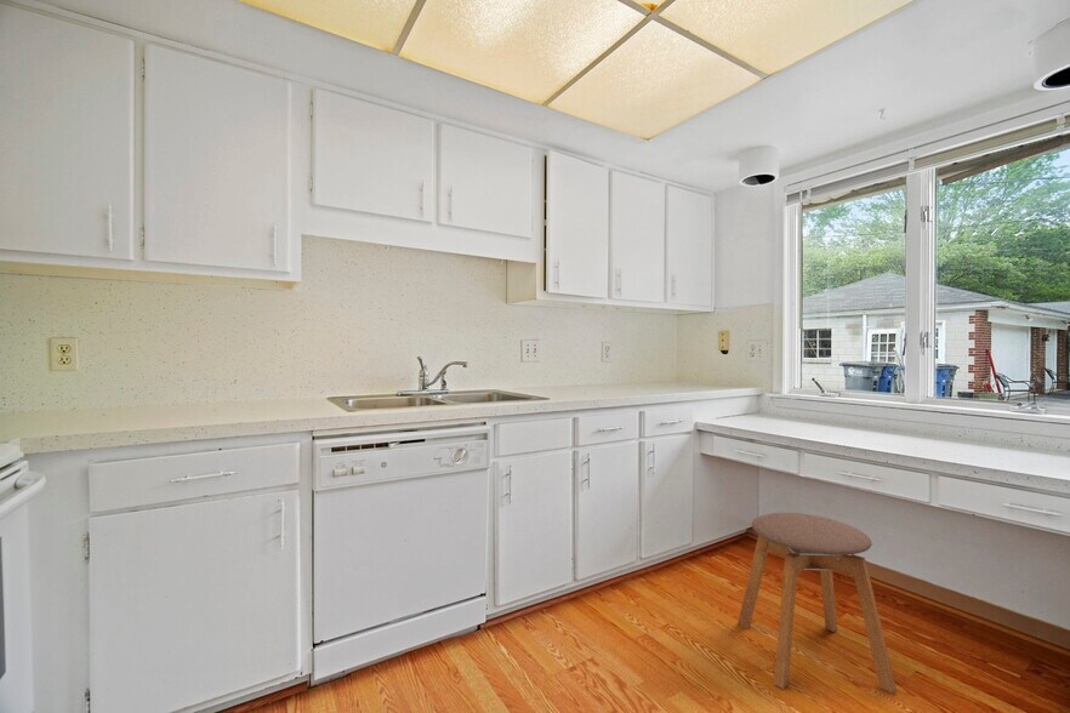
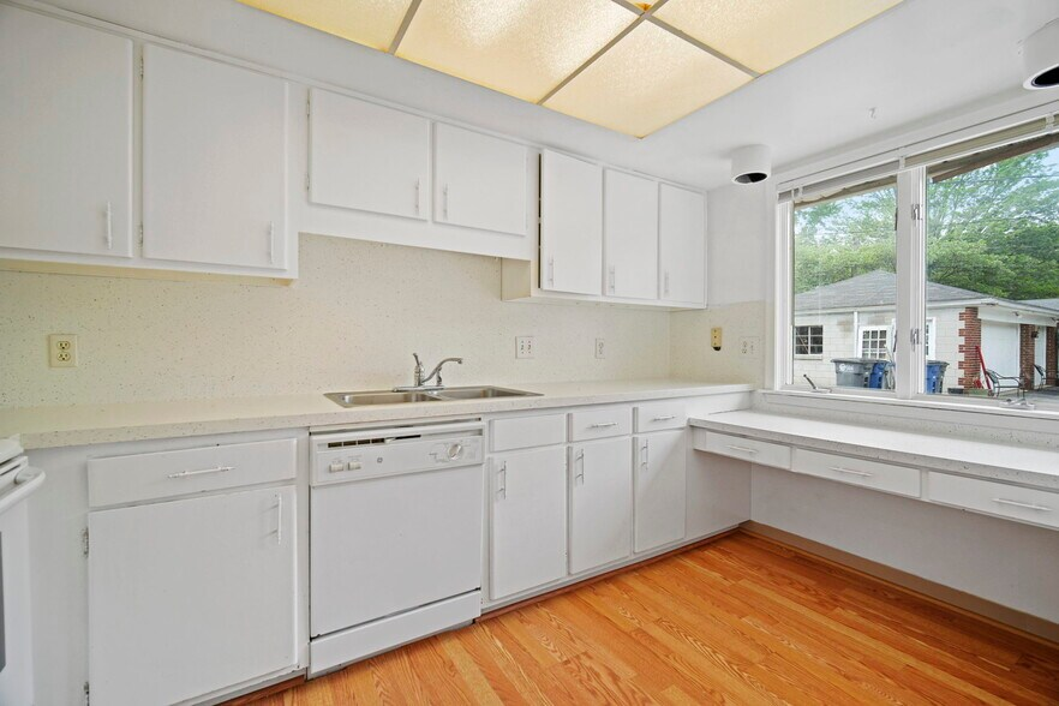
- stool (795, 589)
